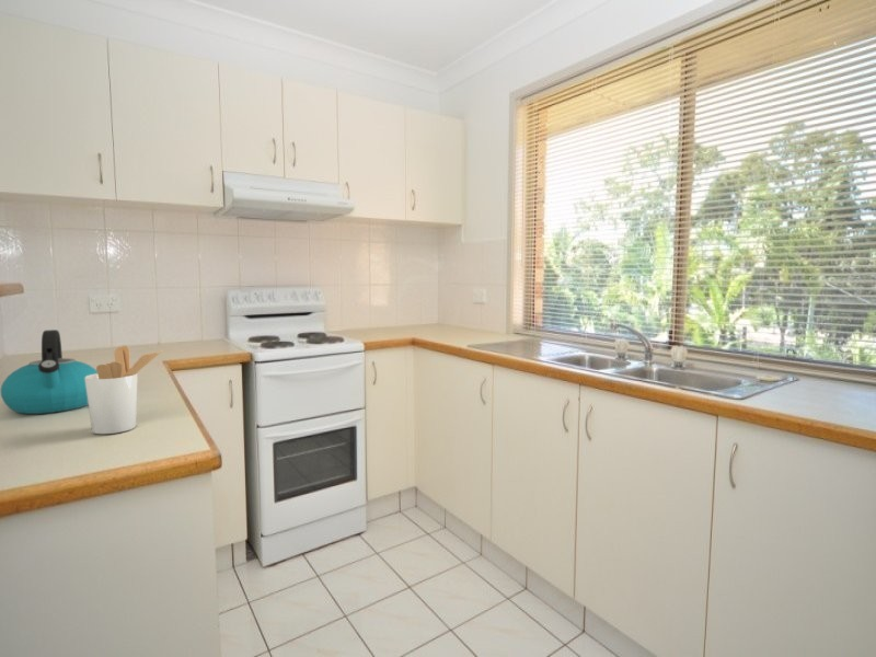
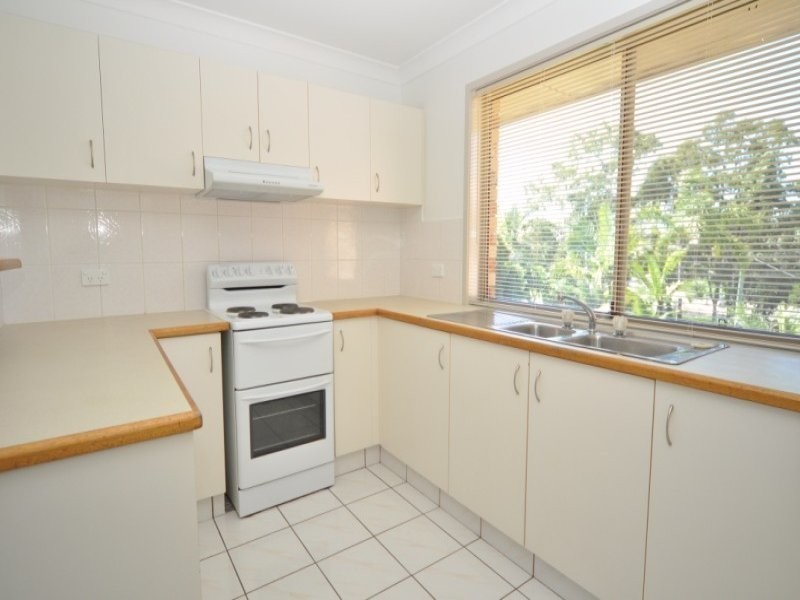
- kettle (53, 369)
- utensil holder (125, 388)
